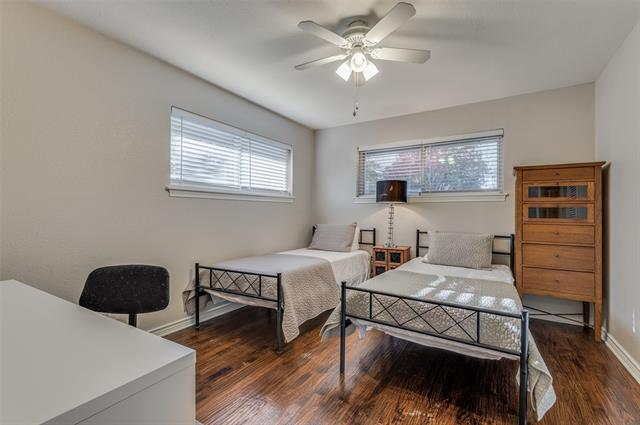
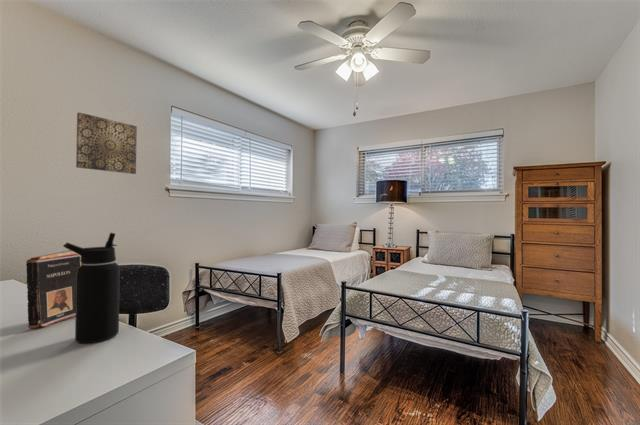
+ wall art (108, 145)
+ book (58, 286)
+ water bottle (92, 285)
